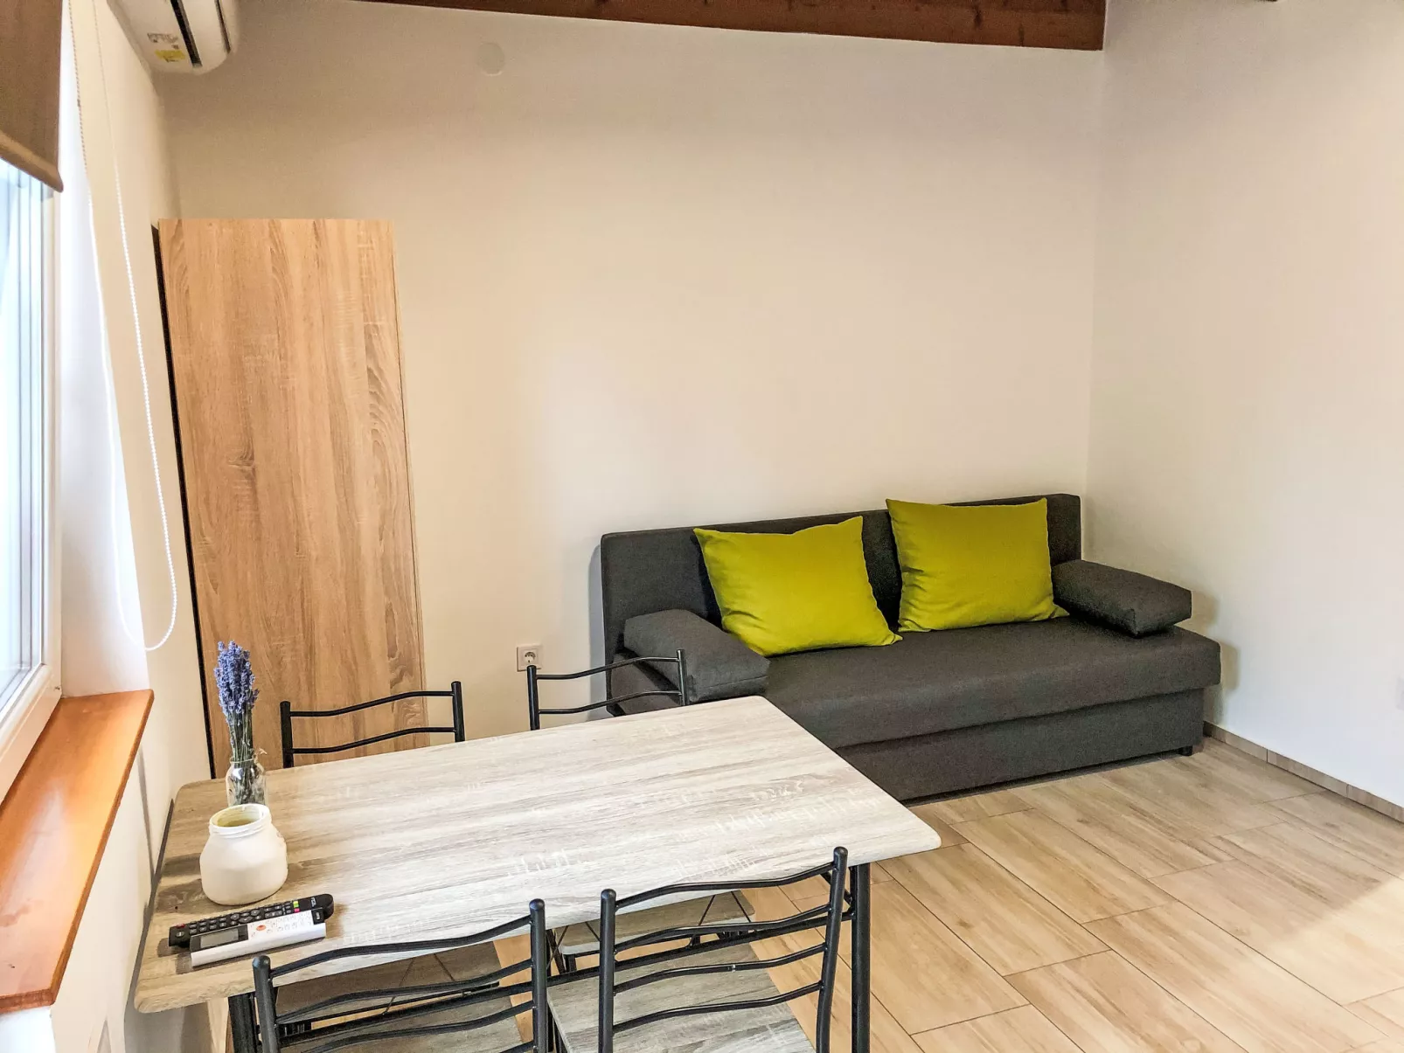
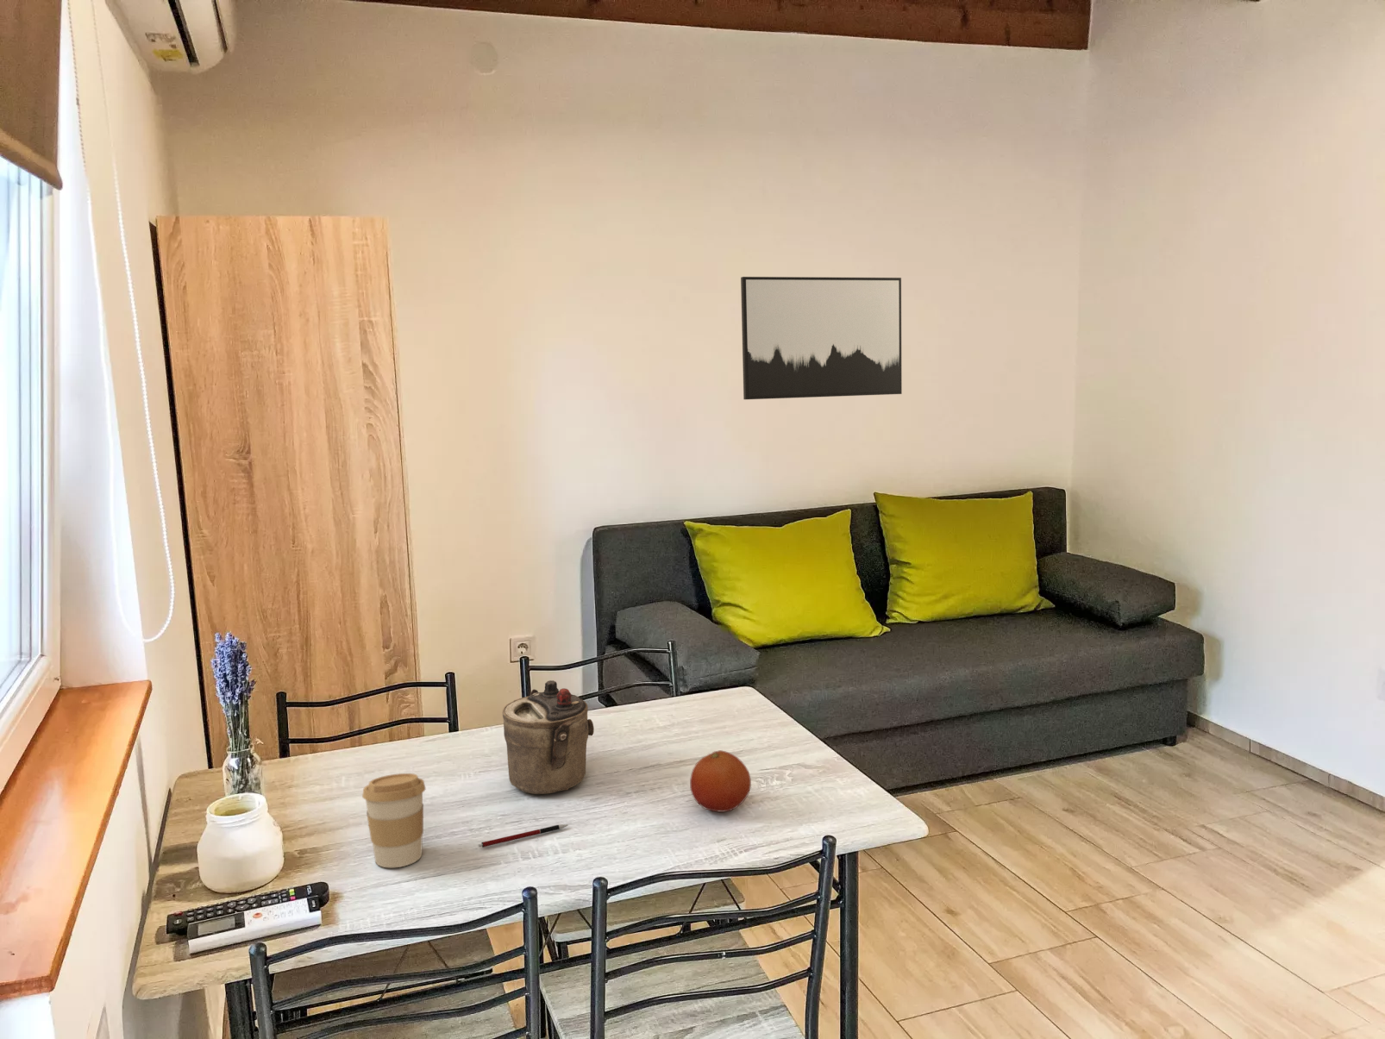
+ teapot (549, 735)
+ pen (524, 835)
+ fruit (719, 780)
+ coffee cup (396, 817)
+ wall art (824, 337)
